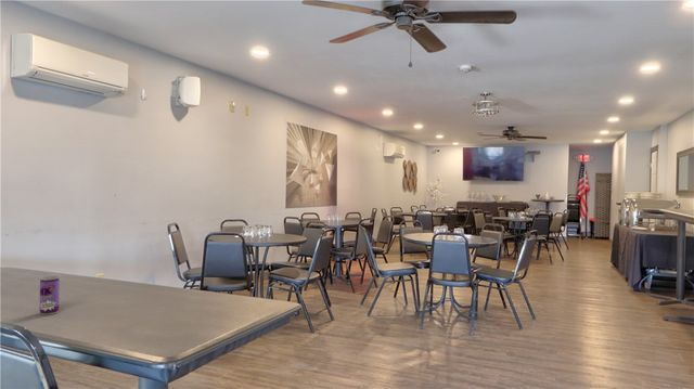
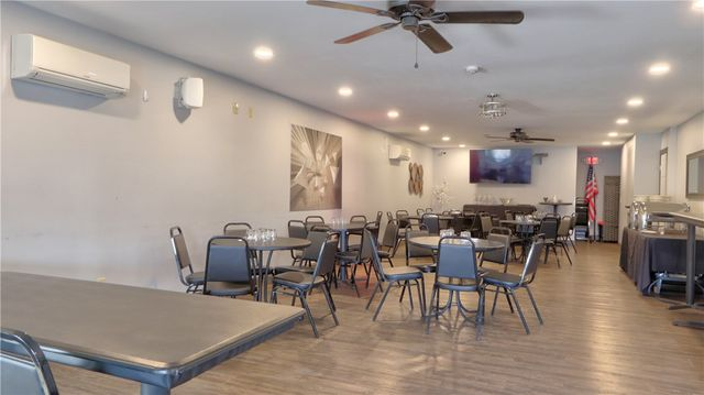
- beverage can (49, 295)
